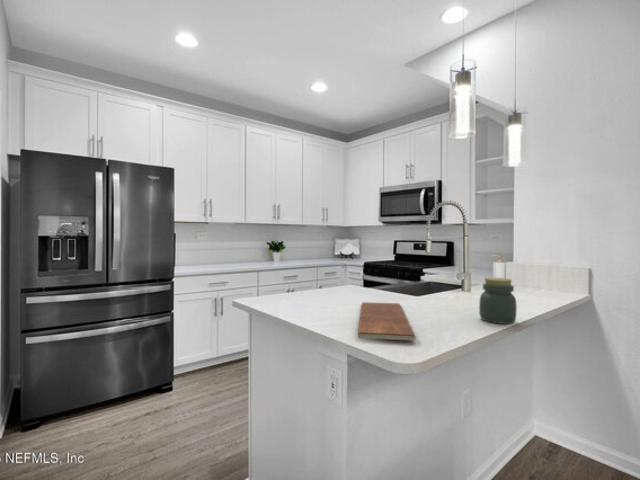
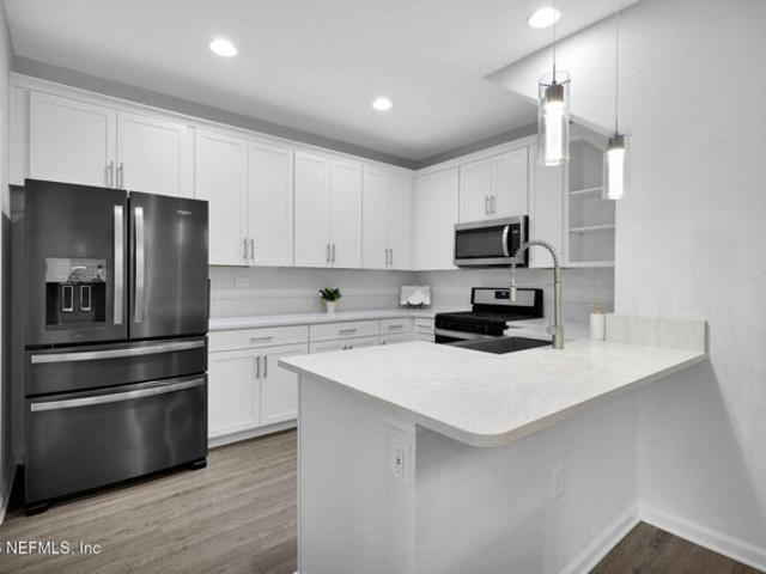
- chopping board (383, 317)
- jar (497, 299)
